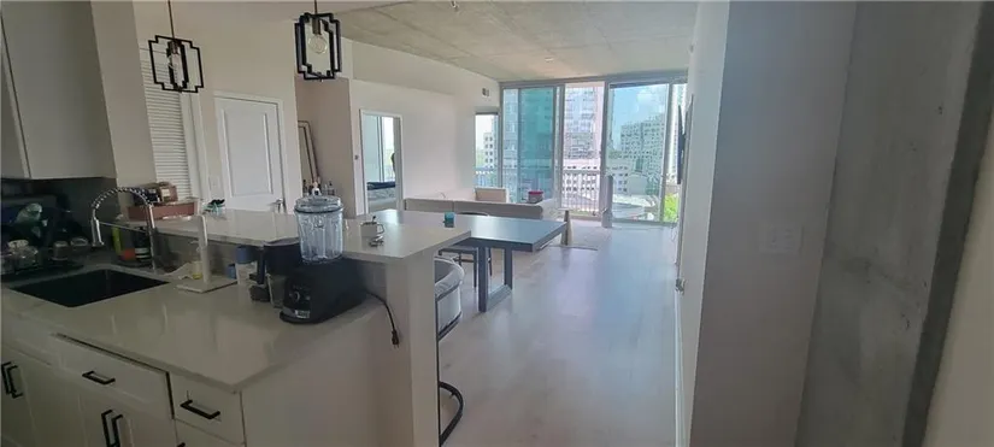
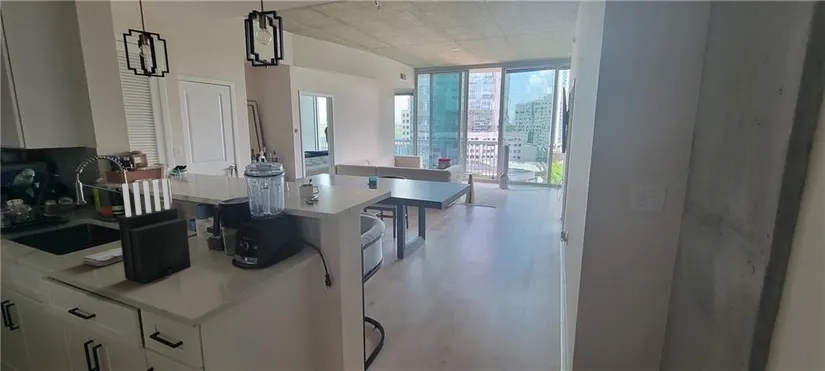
+ knife block (156, 228)
+ washcloth (113, 255)
